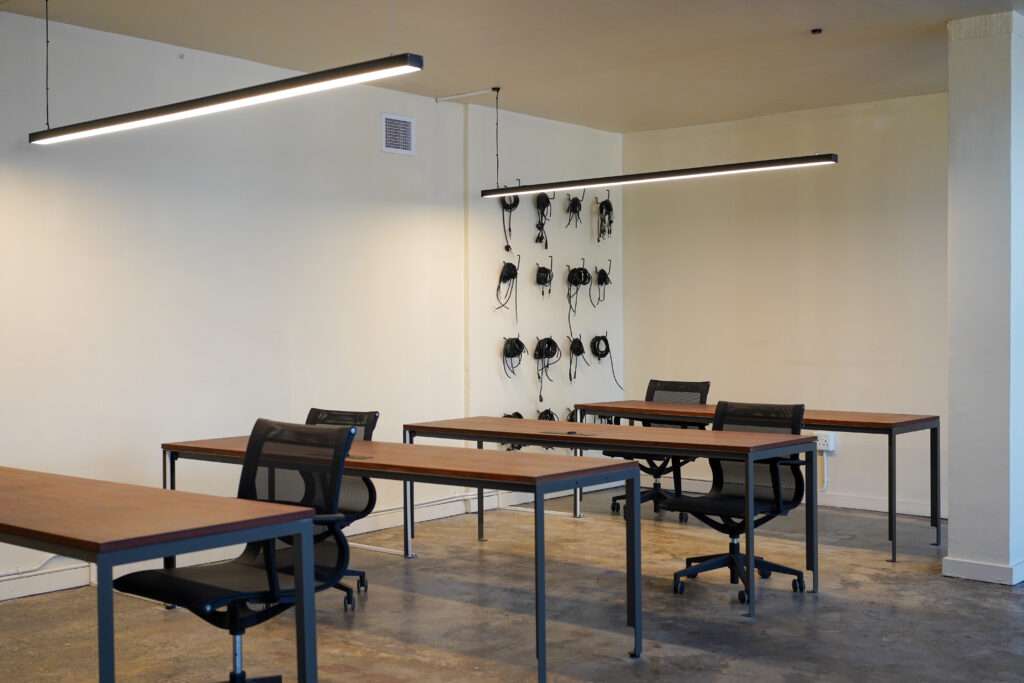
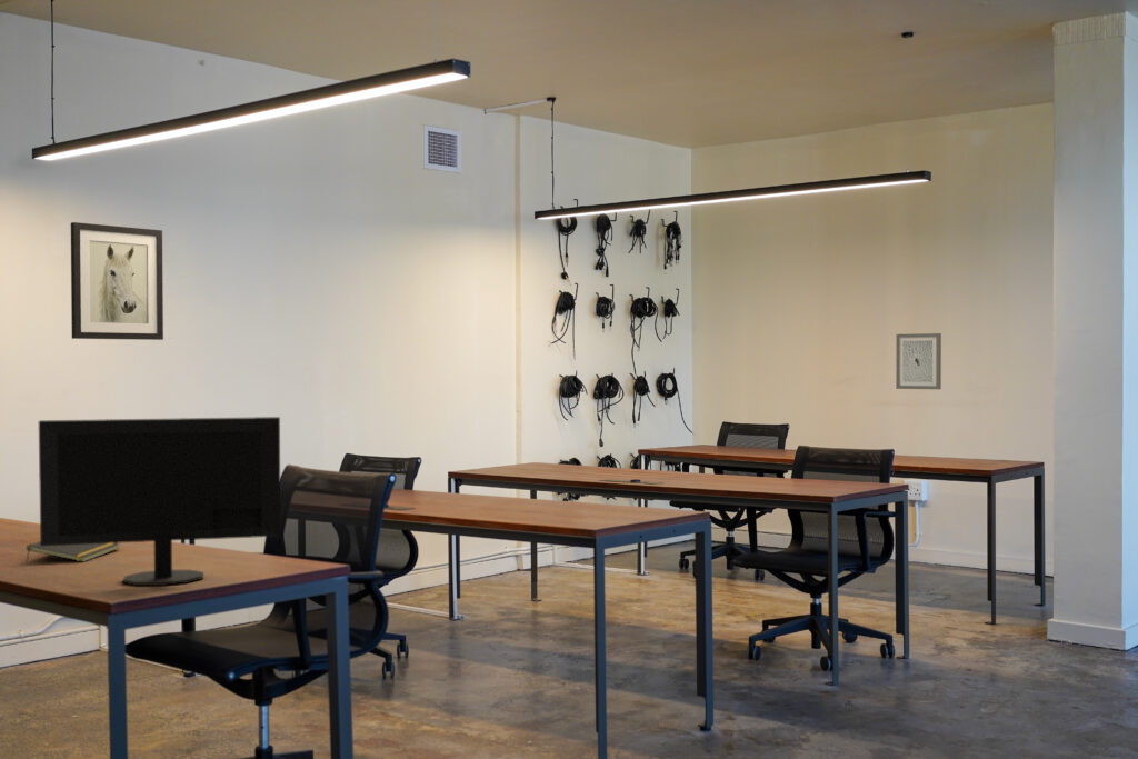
+ notepad (74, 547)
+ computer monitor (162, 498)
+ wall art (918, 361)
+ wall art (118, 282)
